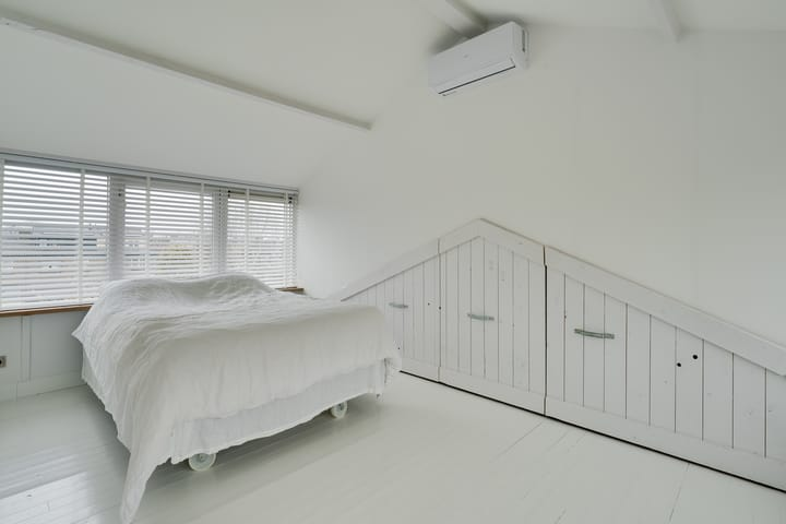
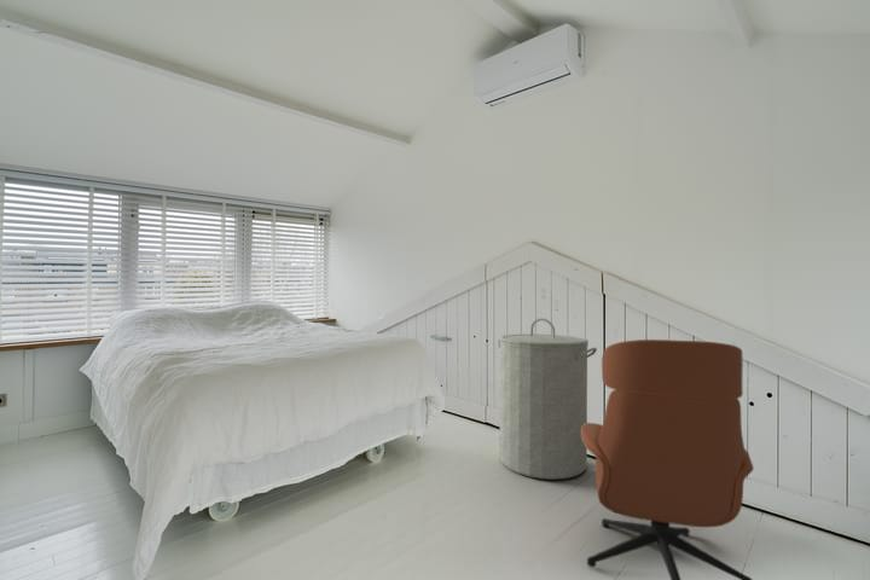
+ armchair (655, 429)
+ laundry hamper (543, 389)
